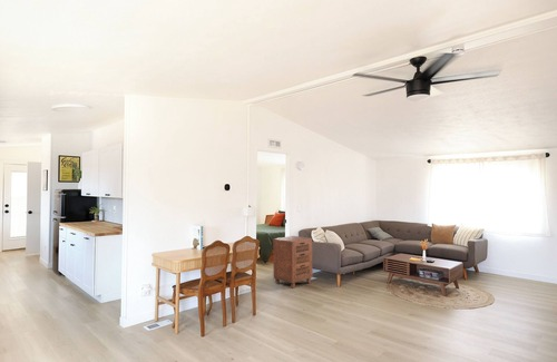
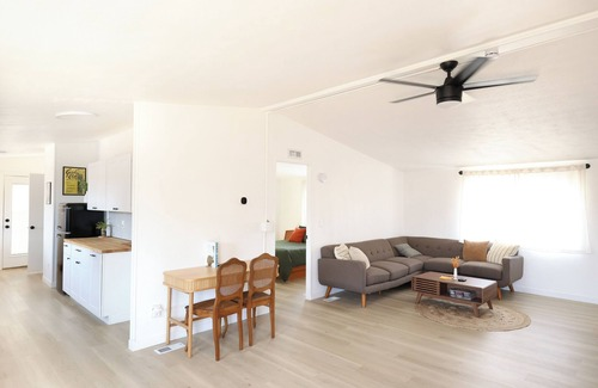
- cabinet (292, 261)
